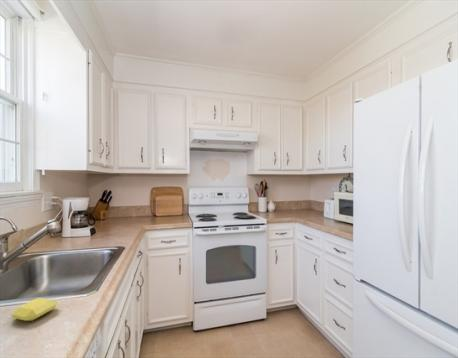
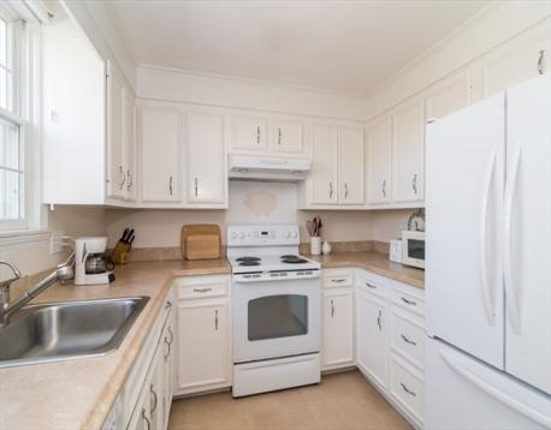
- soap bar (35, 308)
